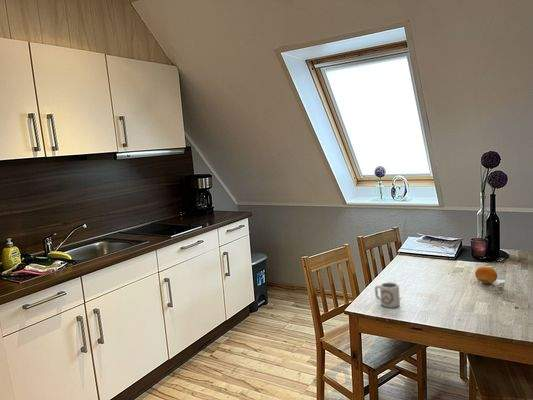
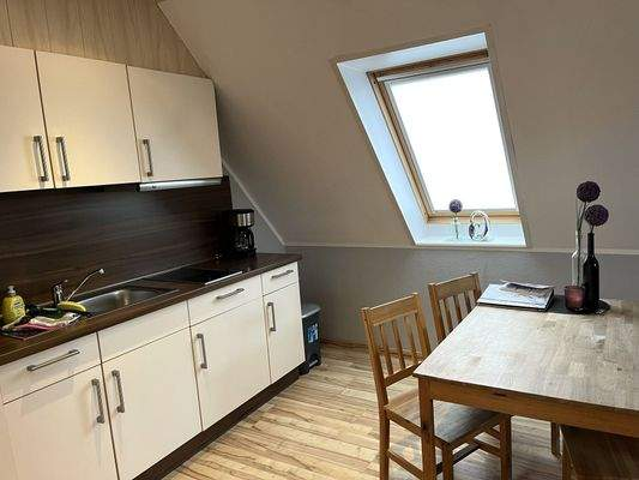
- fruit (486, 274)
- cup (386, 294)
